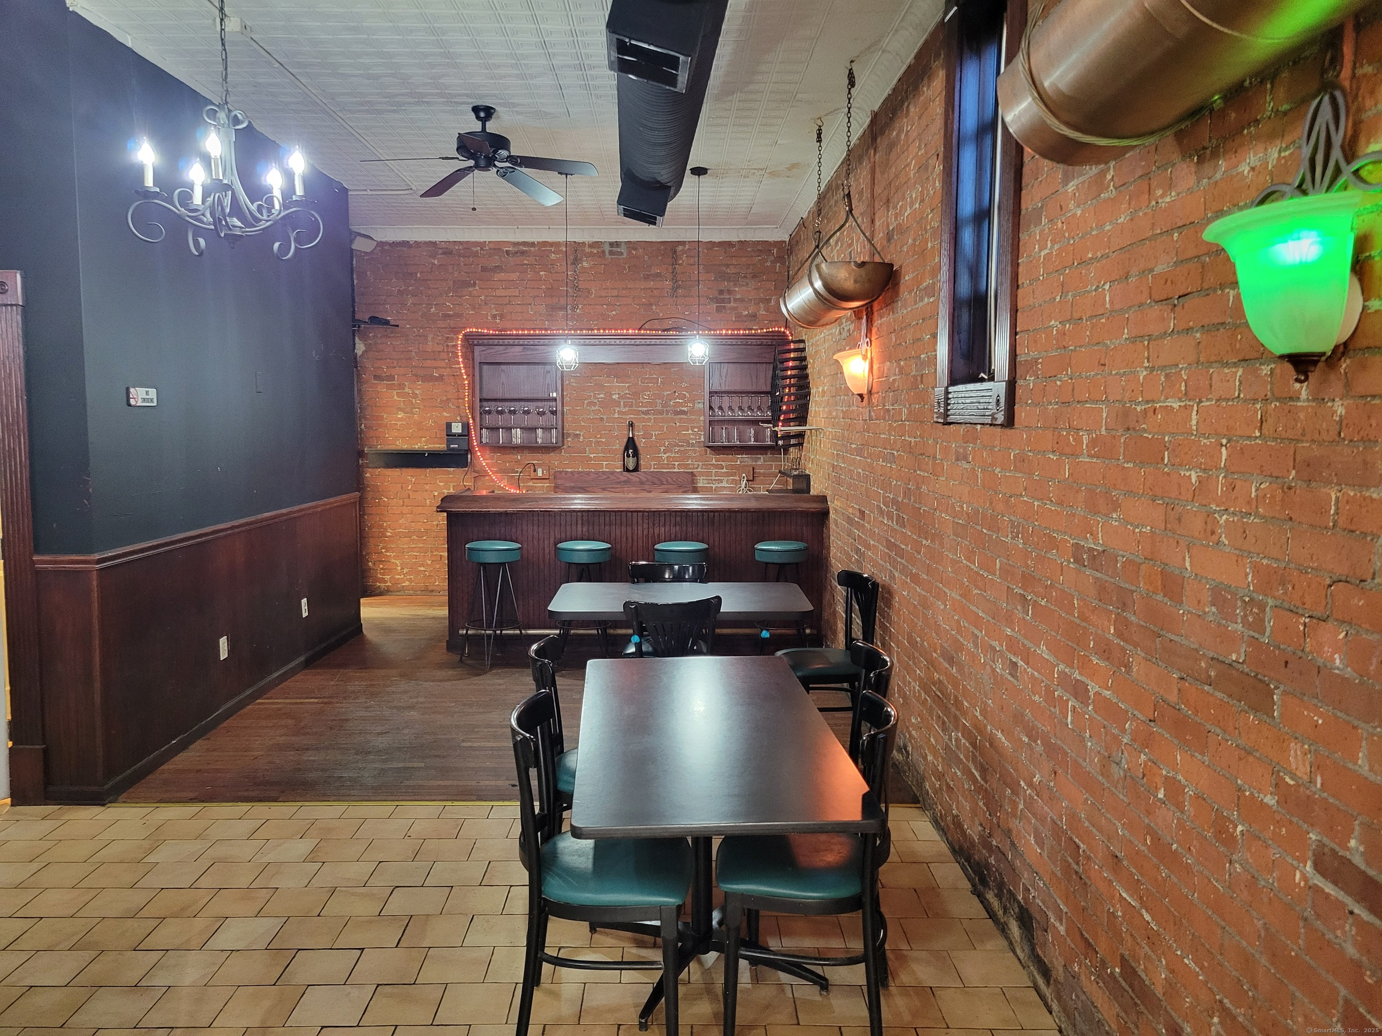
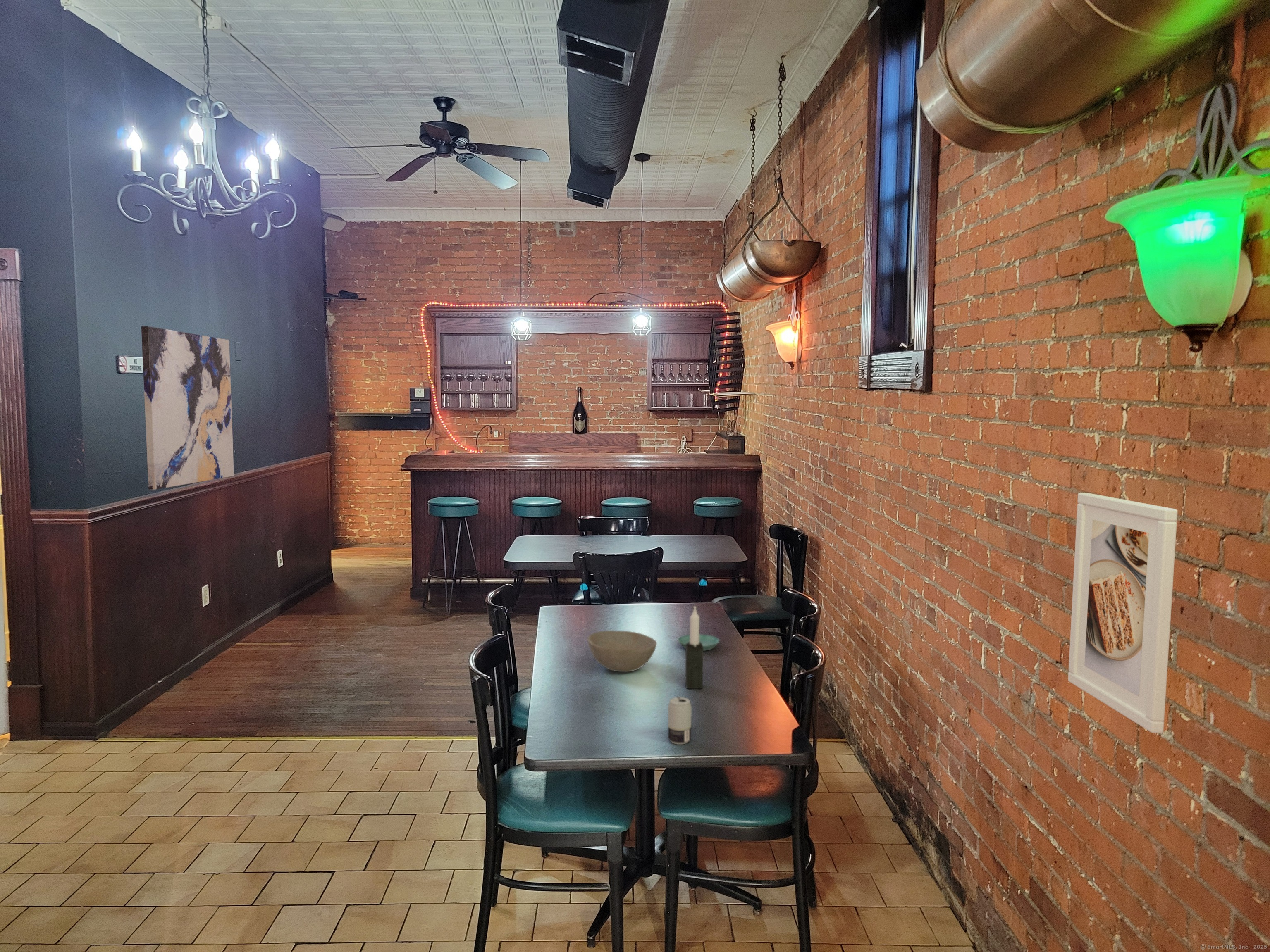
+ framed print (1117, 604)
+ beverage can (680, 718)
+ bowl (622, 652)
+ saucer (699, 642)
+ candle (694, 646)
+ wall art (192, 408)
